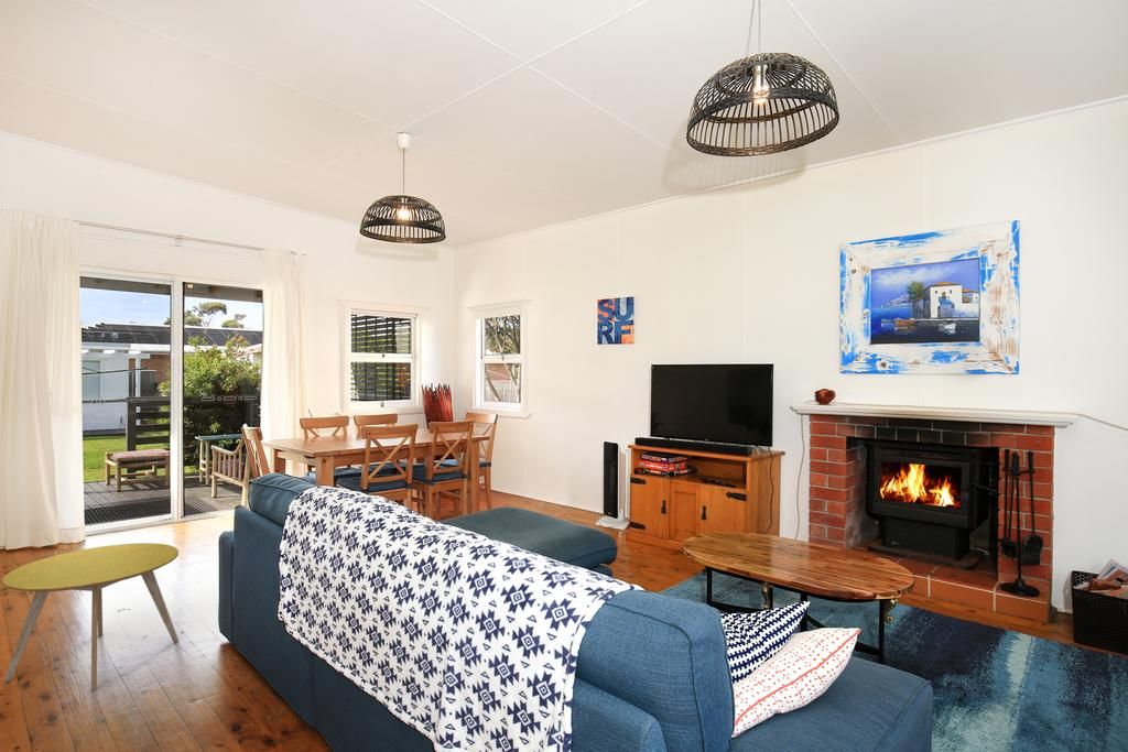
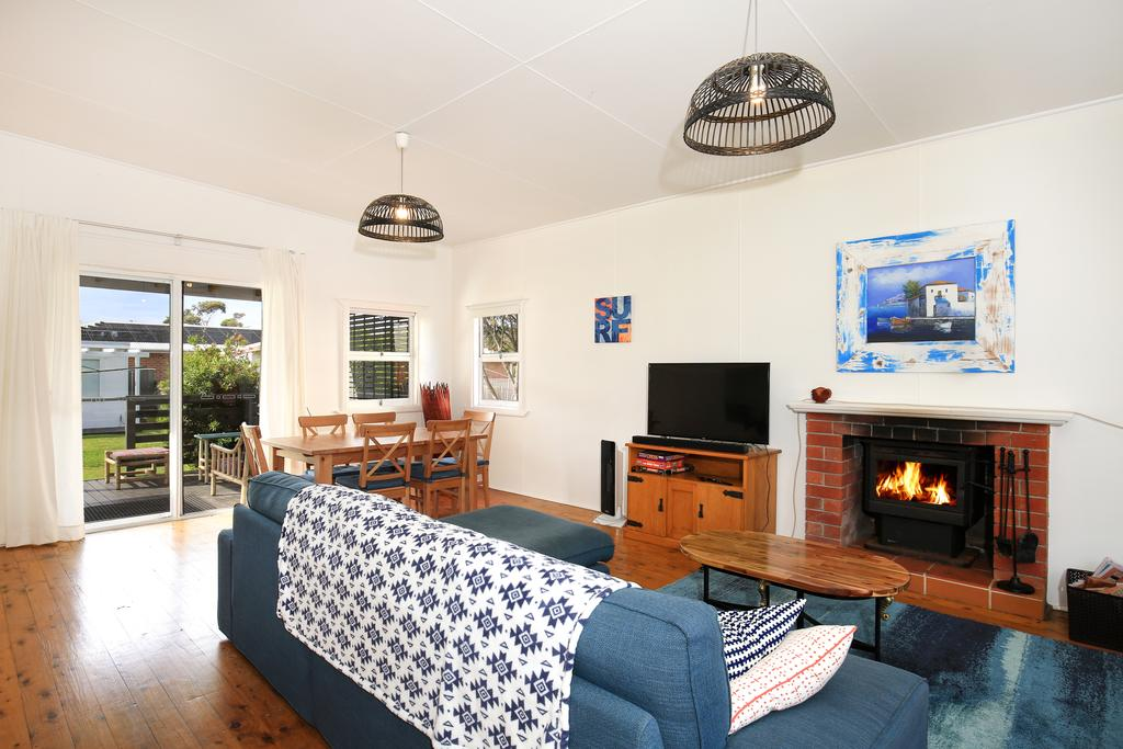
- side table (97, 611)
